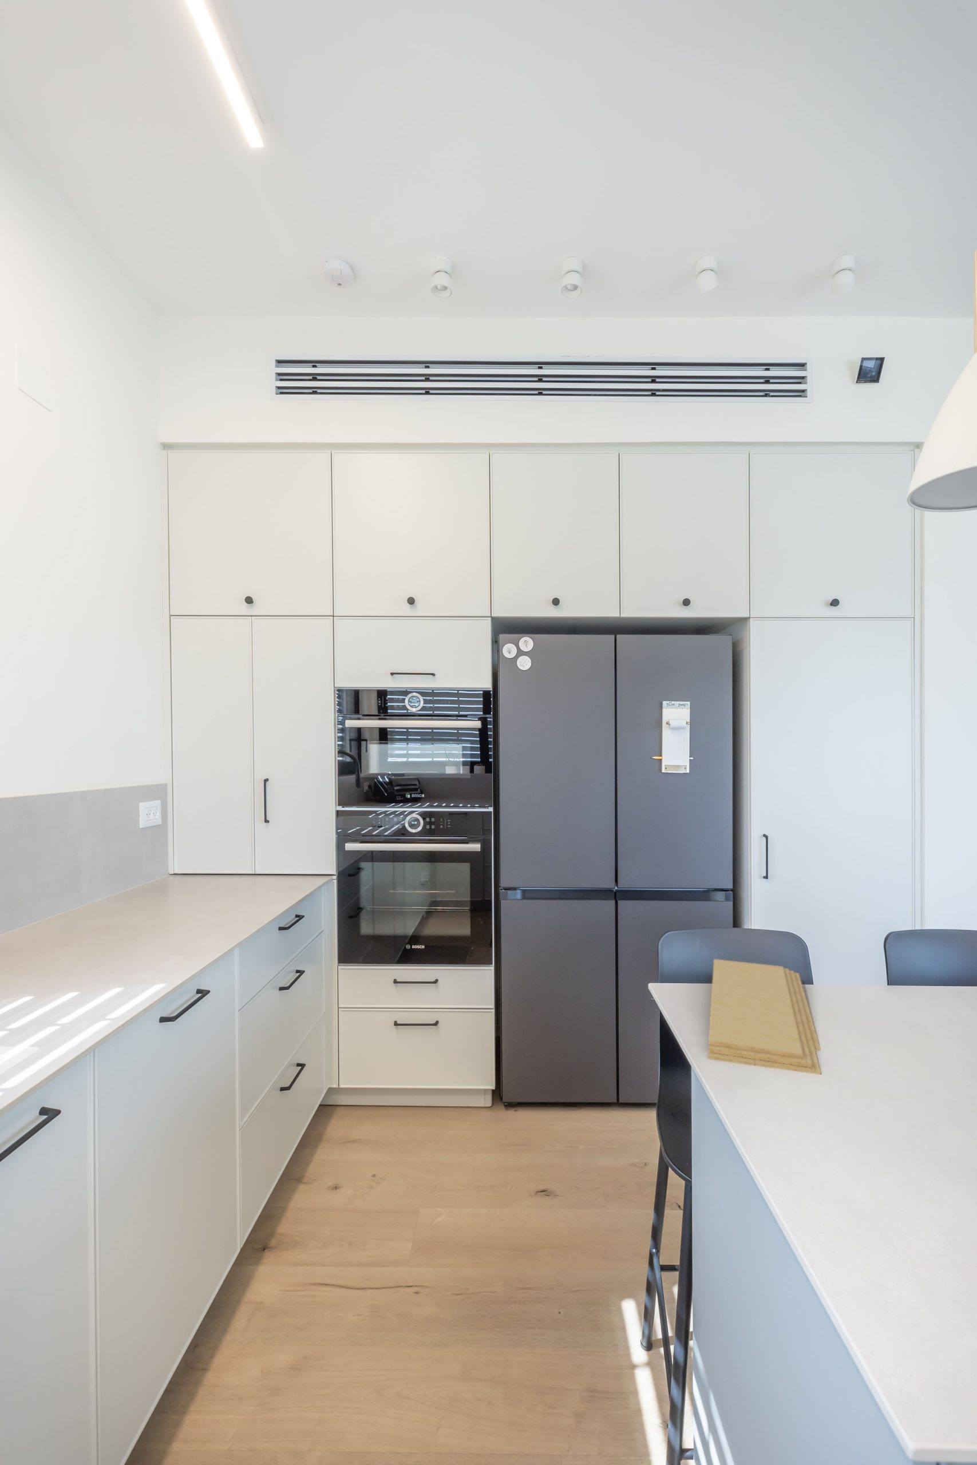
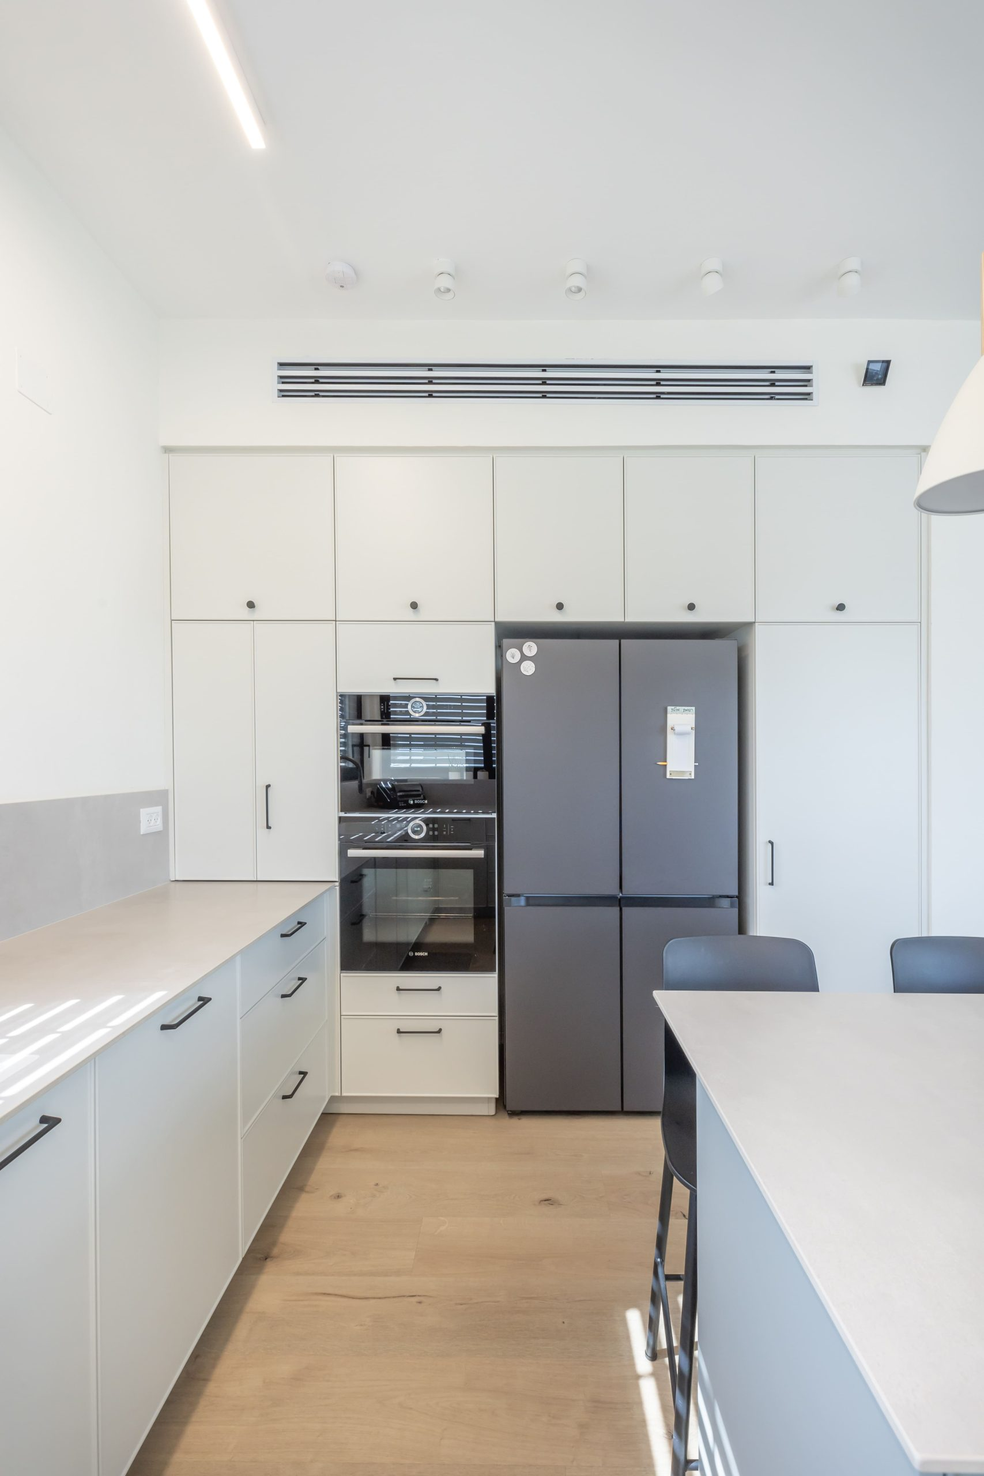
- cutting board (760, 1007)
